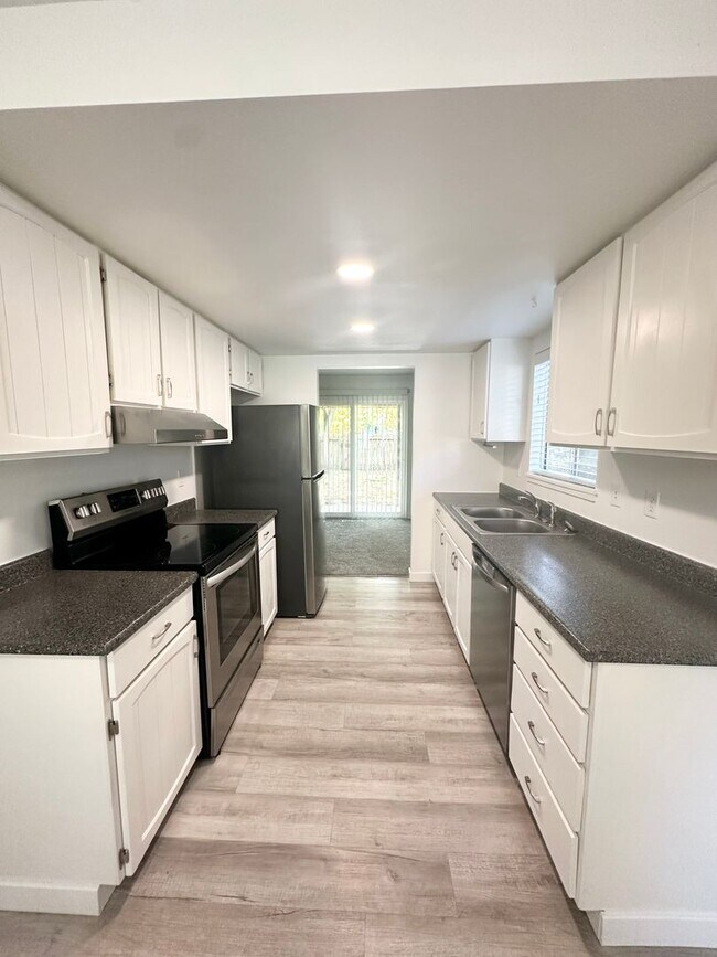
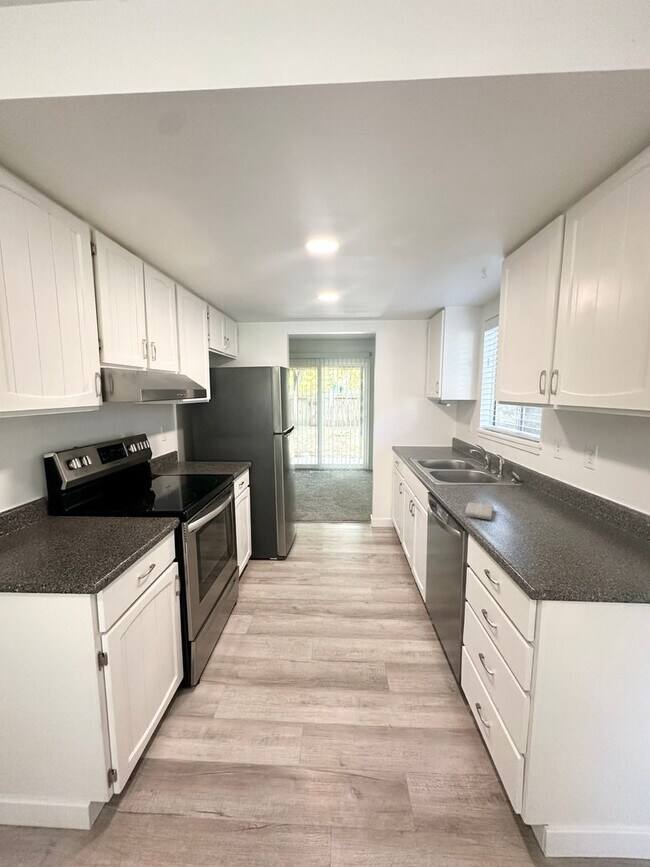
+ washcloth (479, 510)
